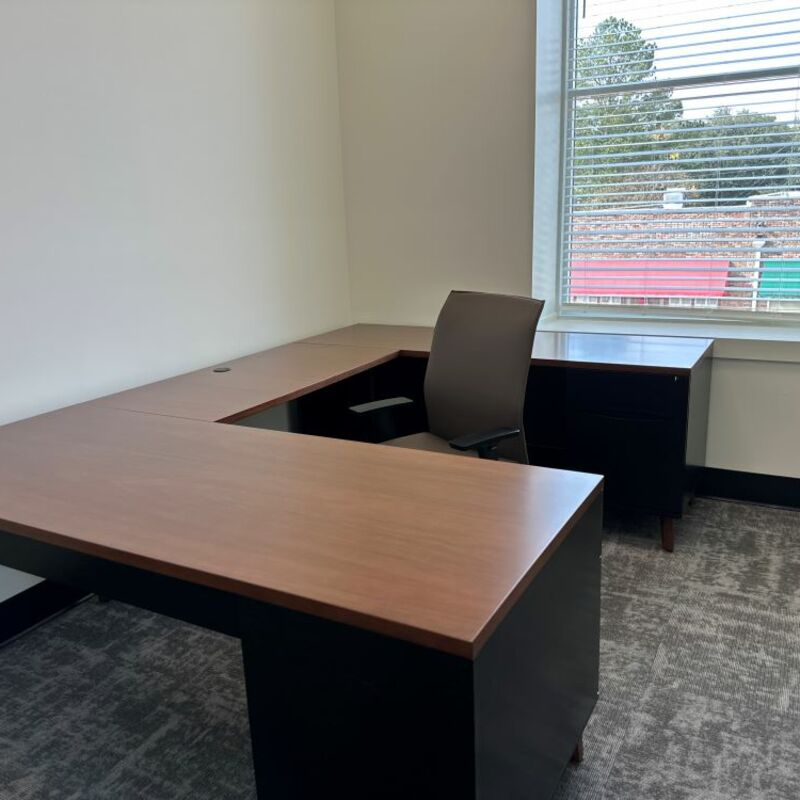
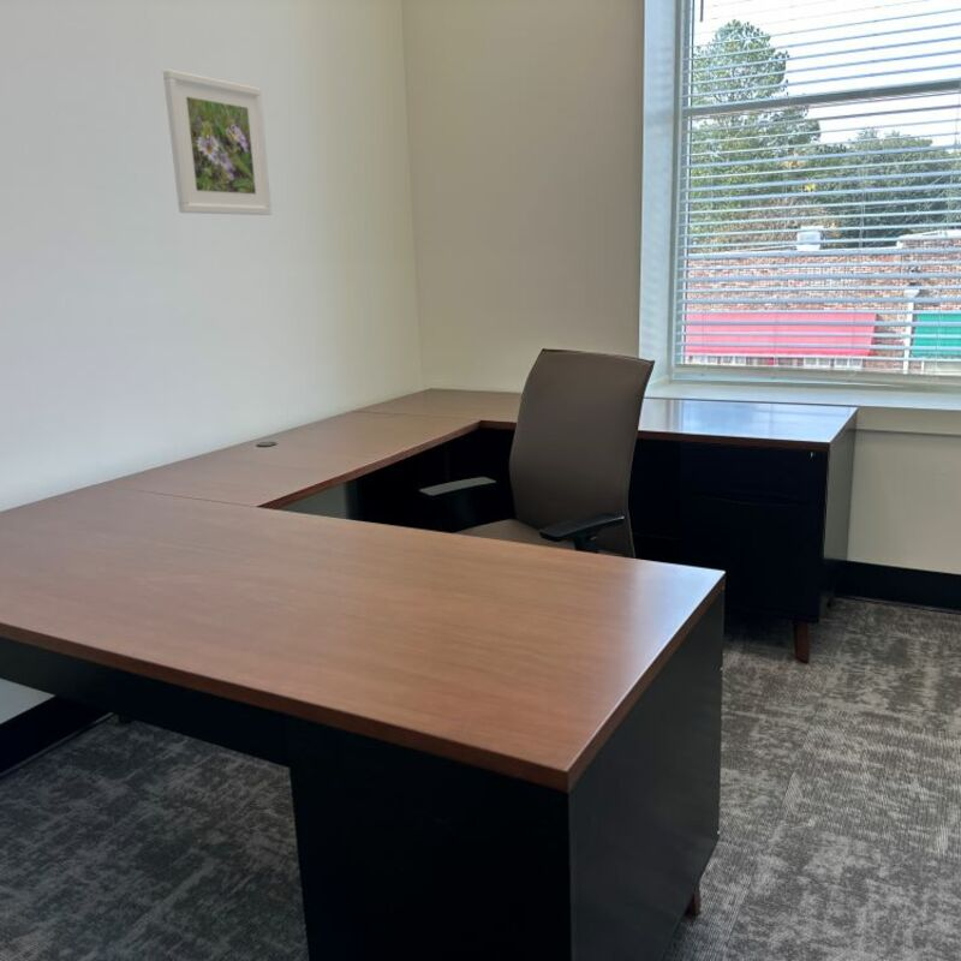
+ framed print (221, 148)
